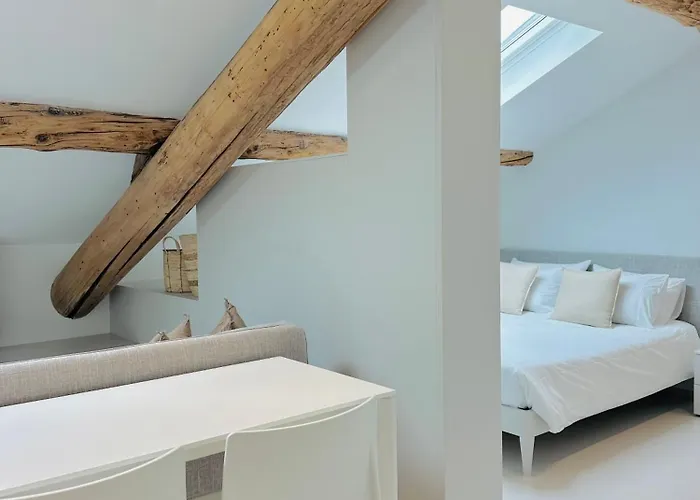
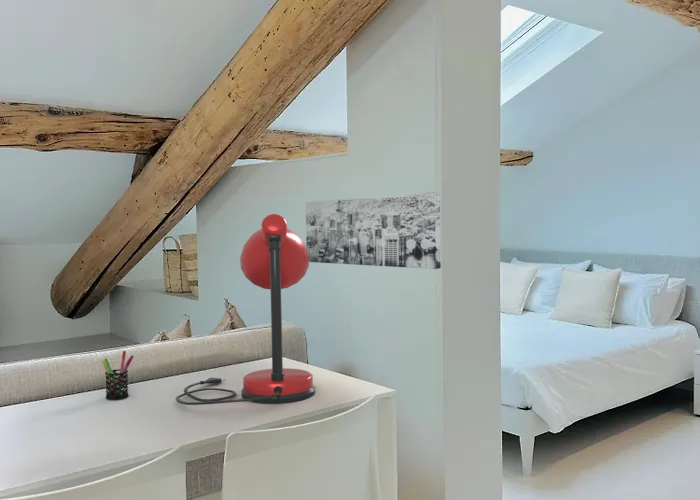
+ desk lamp (254, 284)
+ pen holder (115, 374)
+ wall art (365, 231)
